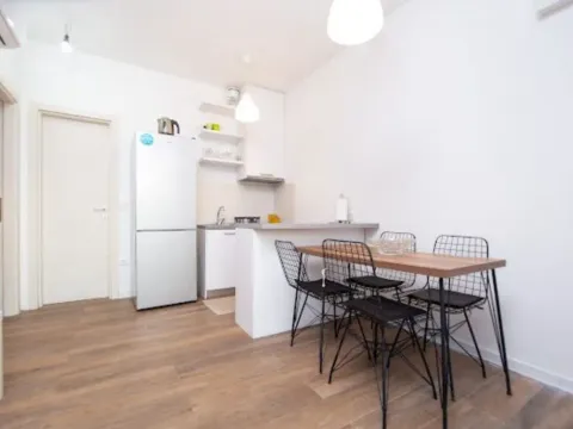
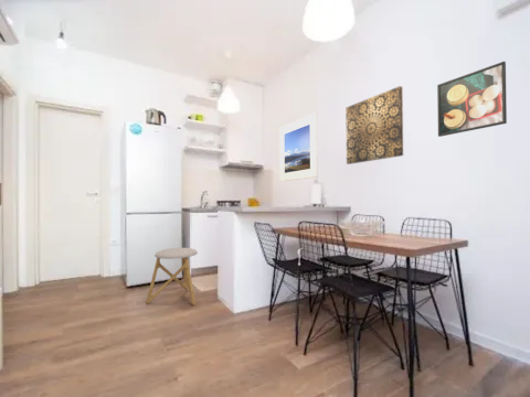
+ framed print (296, 150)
+ stool (172, 275)
+ wall art (371, 129)
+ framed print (468, 101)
